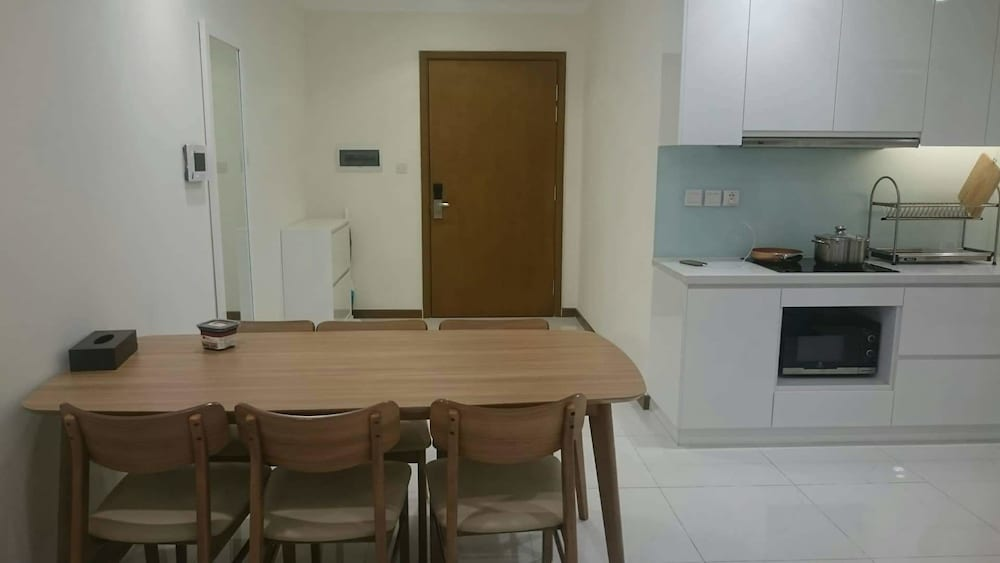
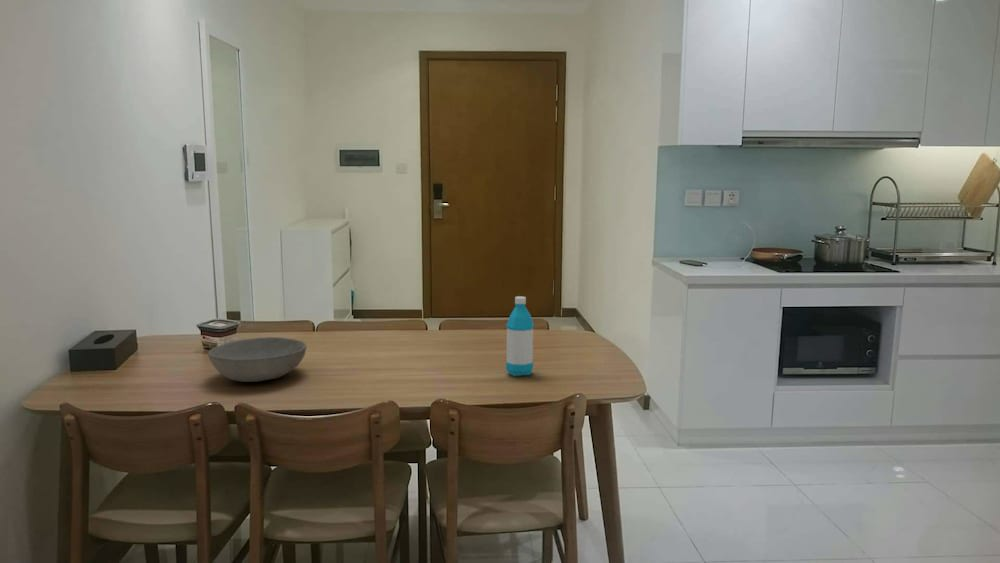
+ bowl (258, 361)
+ water bottle (519, 335)
